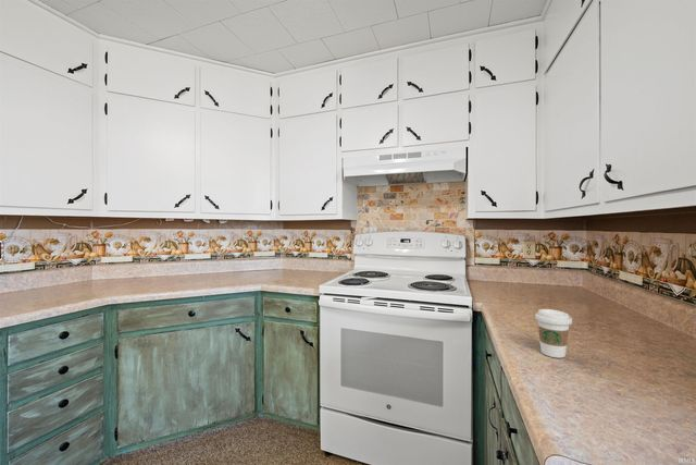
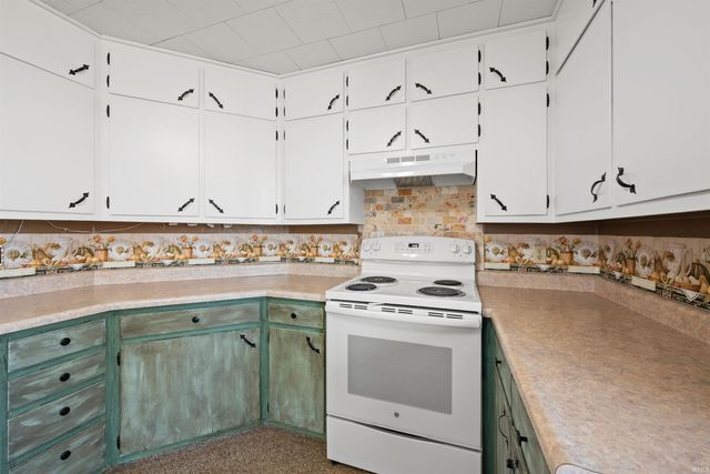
- coffee cup (552, 332)
